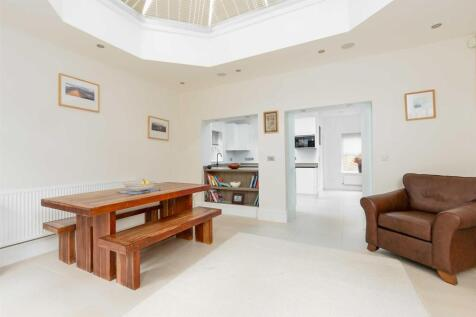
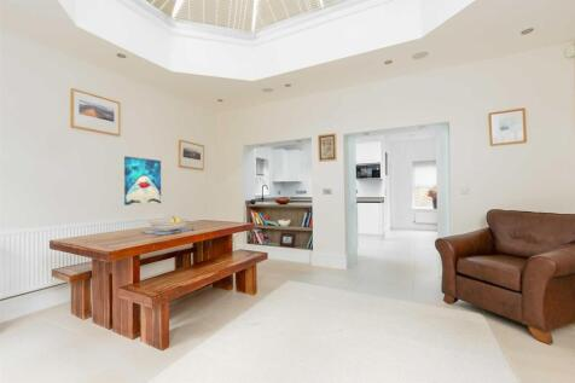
+ wall art (144, 181)
